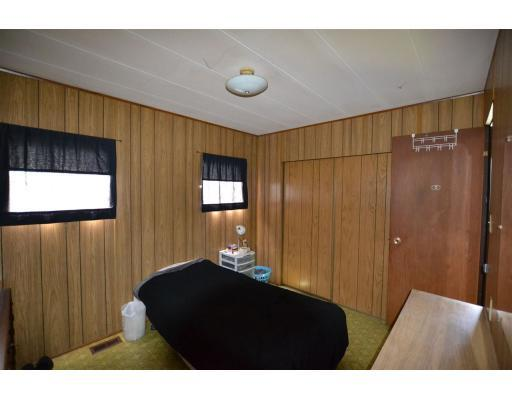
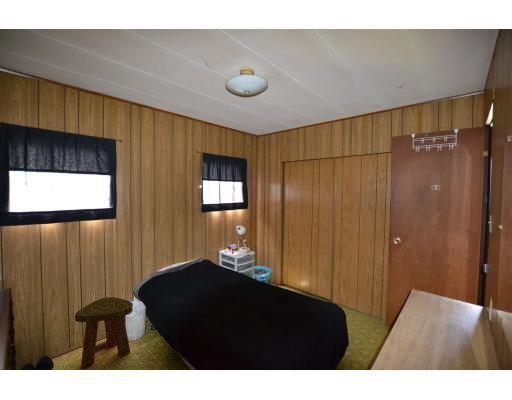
+ stool (105, 330)
